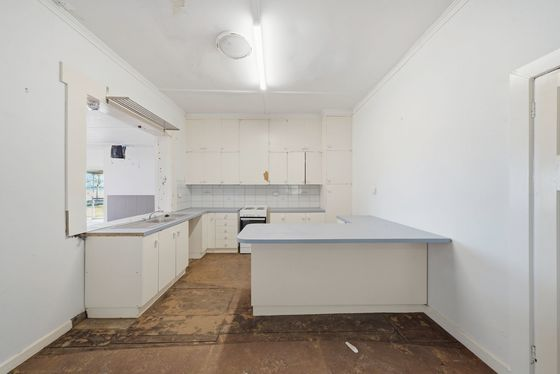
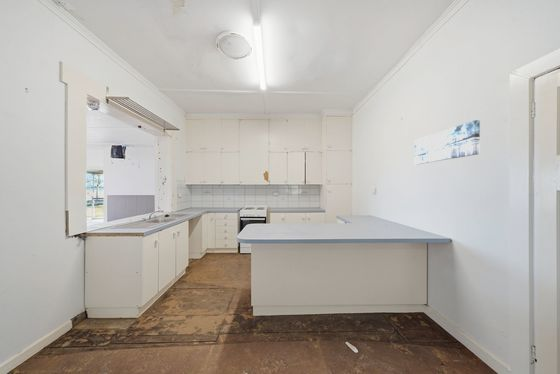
+ wall art (441, 146)
